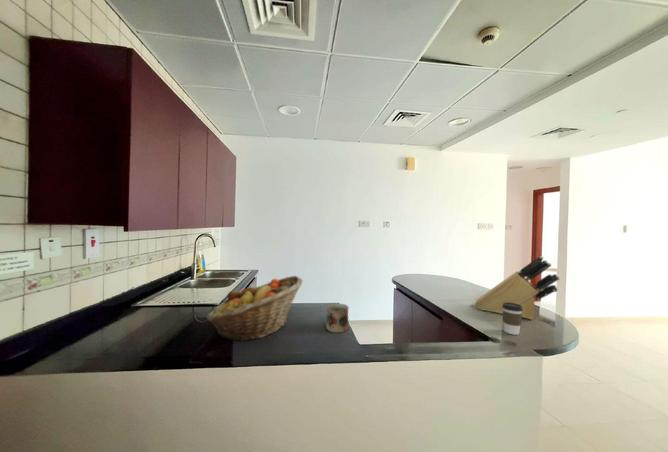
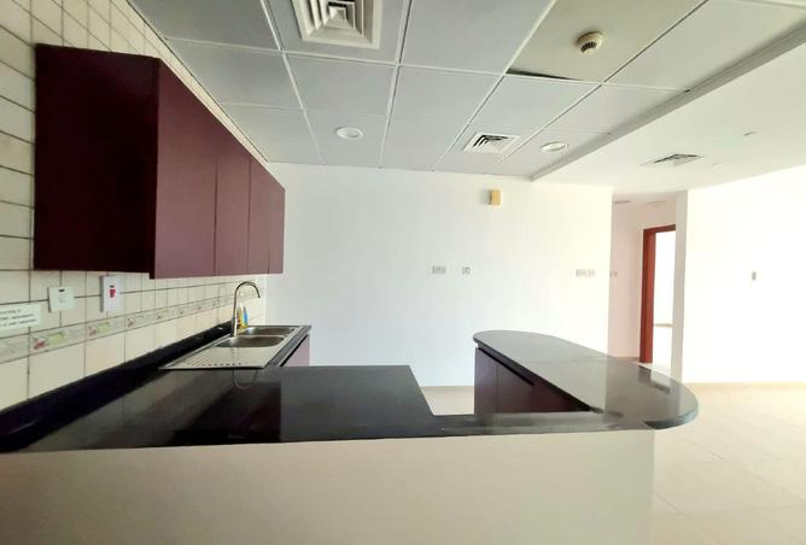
- fruit basket (259, 302)
- knife block (514, 284)
- coffee cup (511, 318)
- mug (336, 316)
